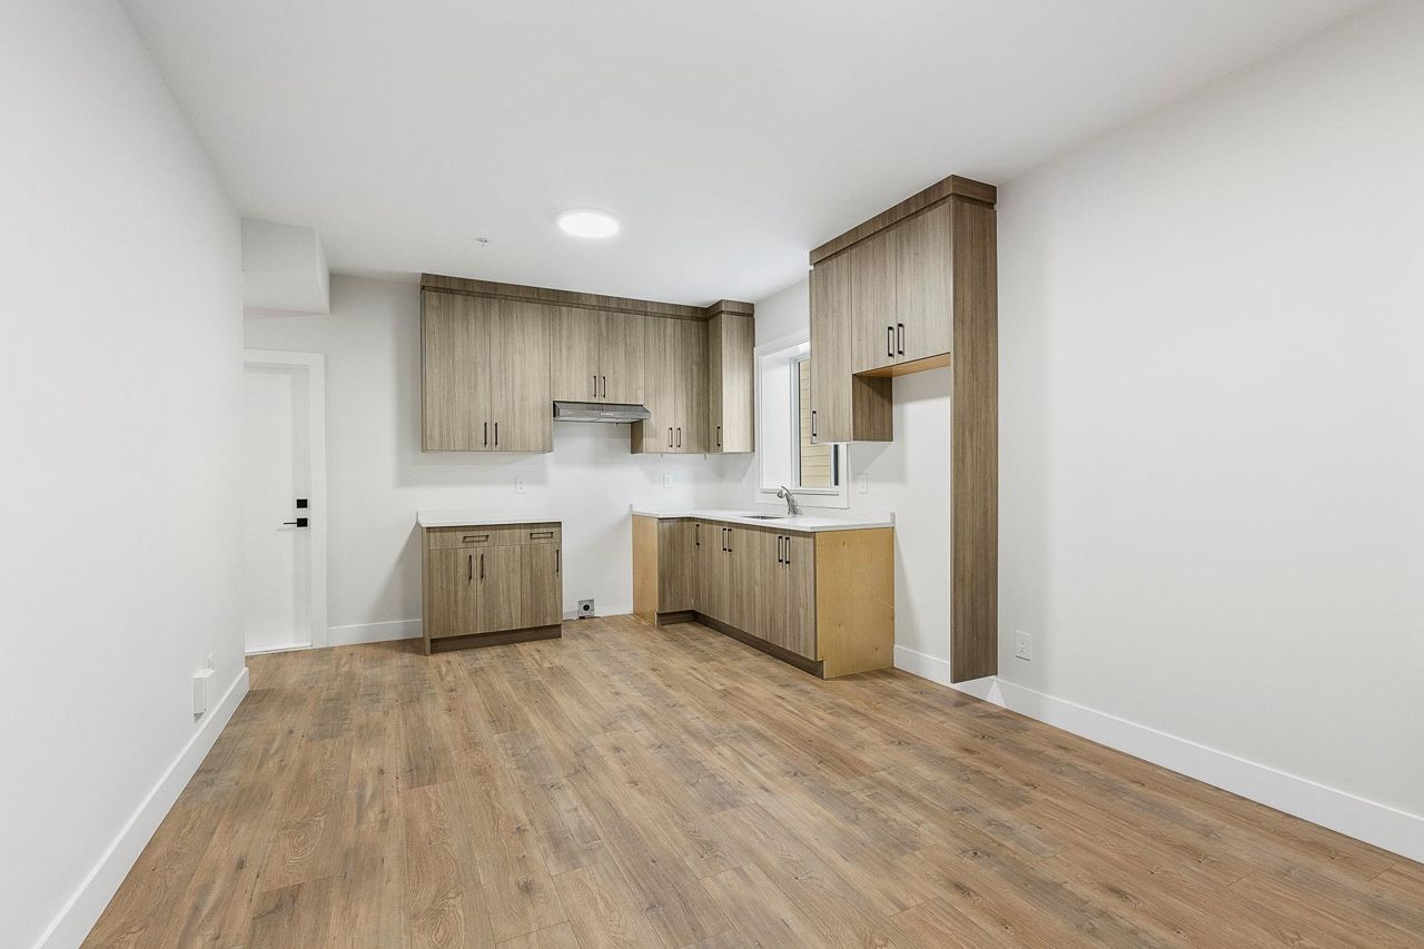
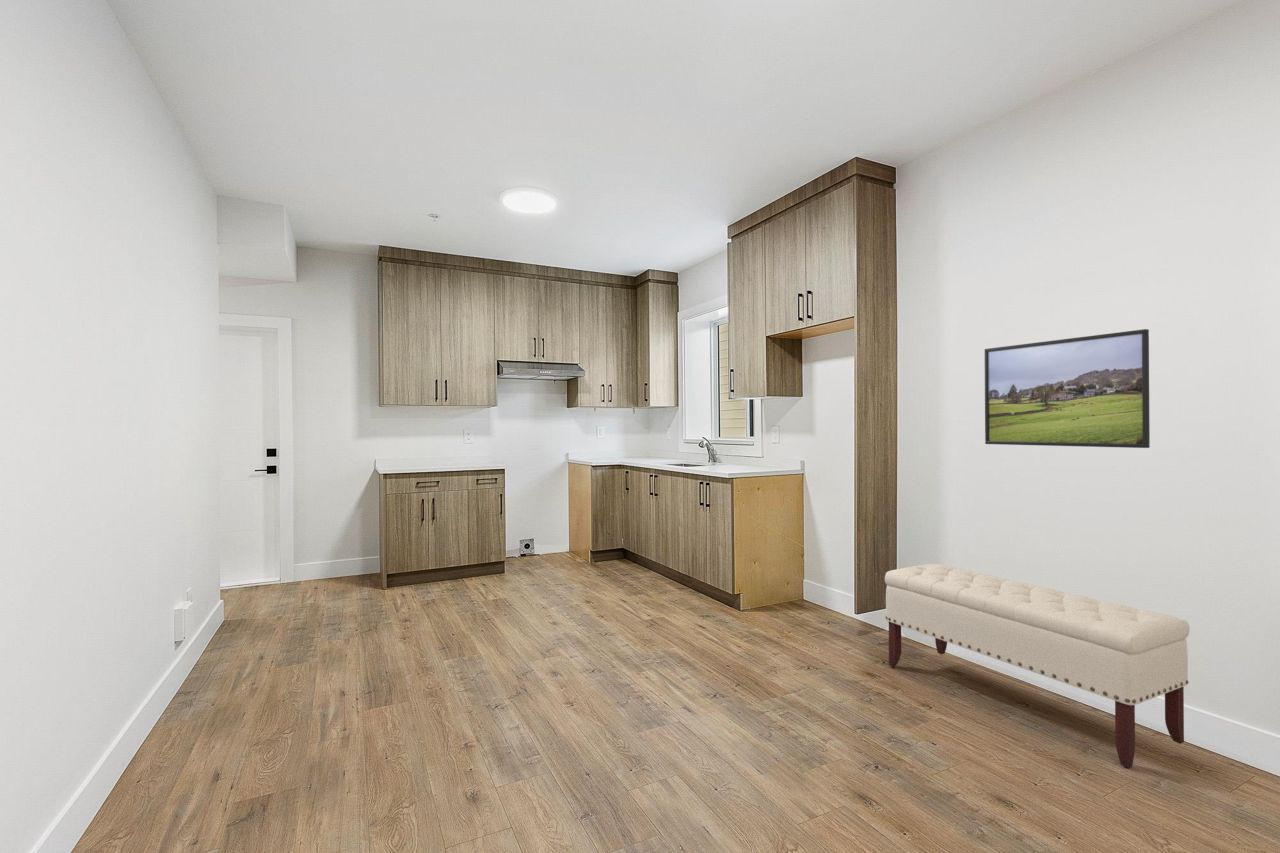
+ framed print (1058, 393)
+ bench (1015, 644)
